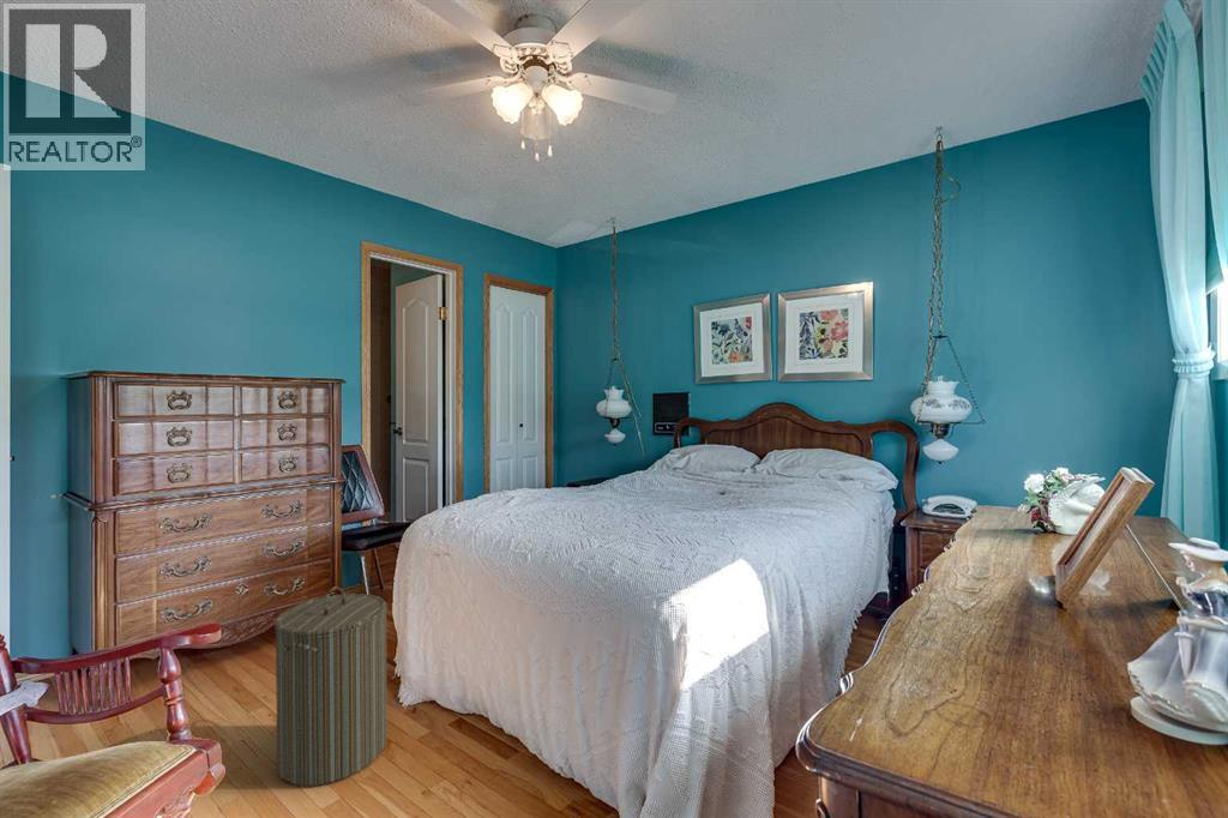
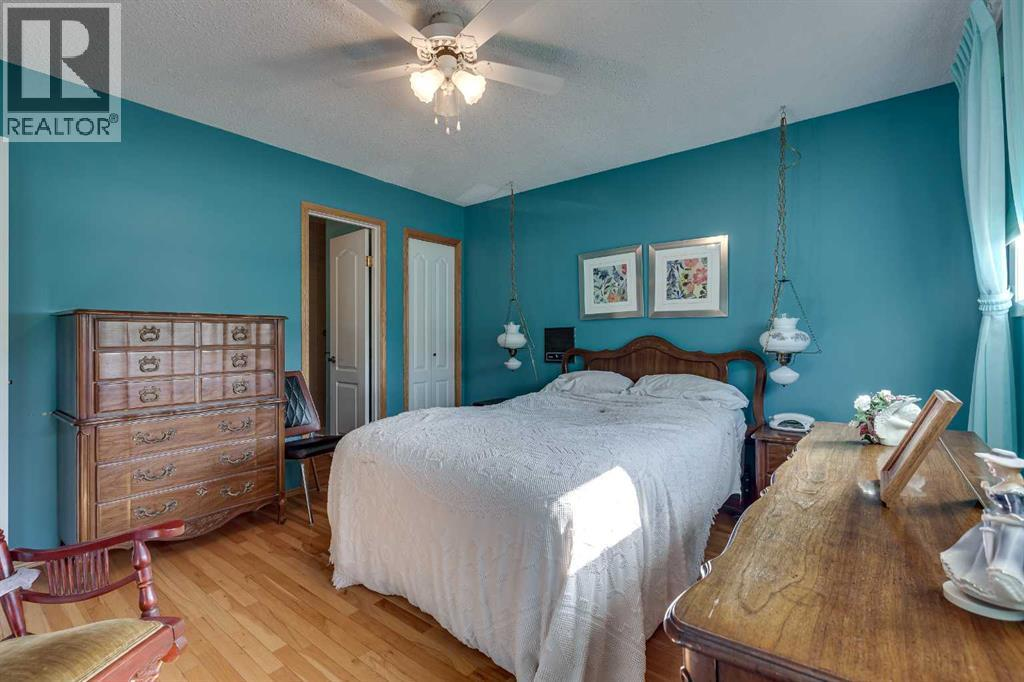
- laundry hamper (332, 670)
